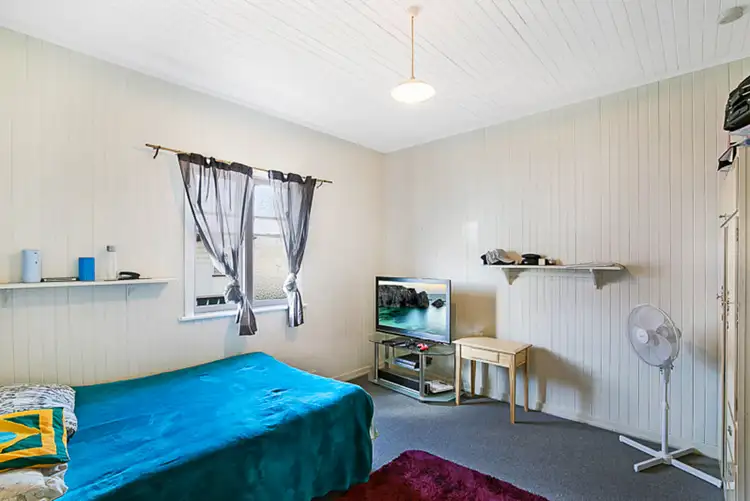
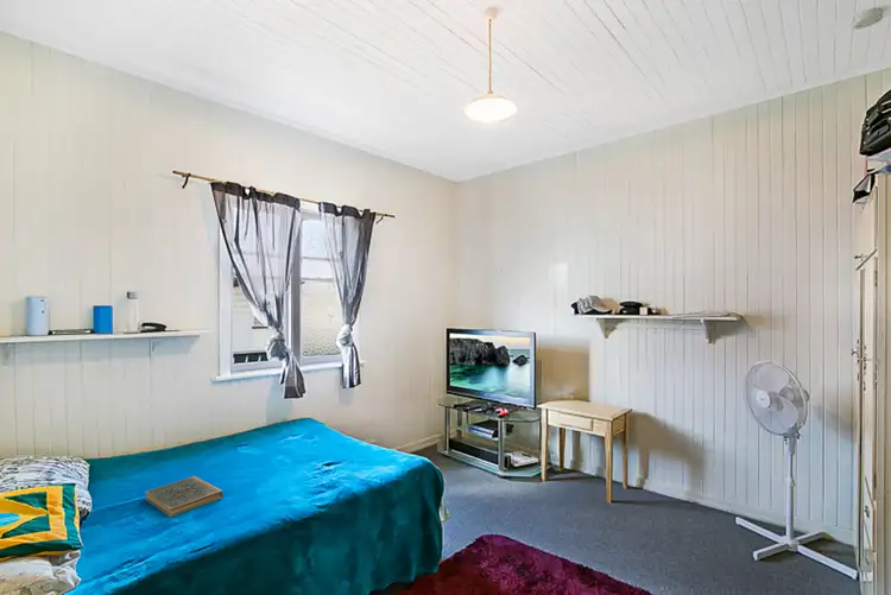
+ book (183, 494)
